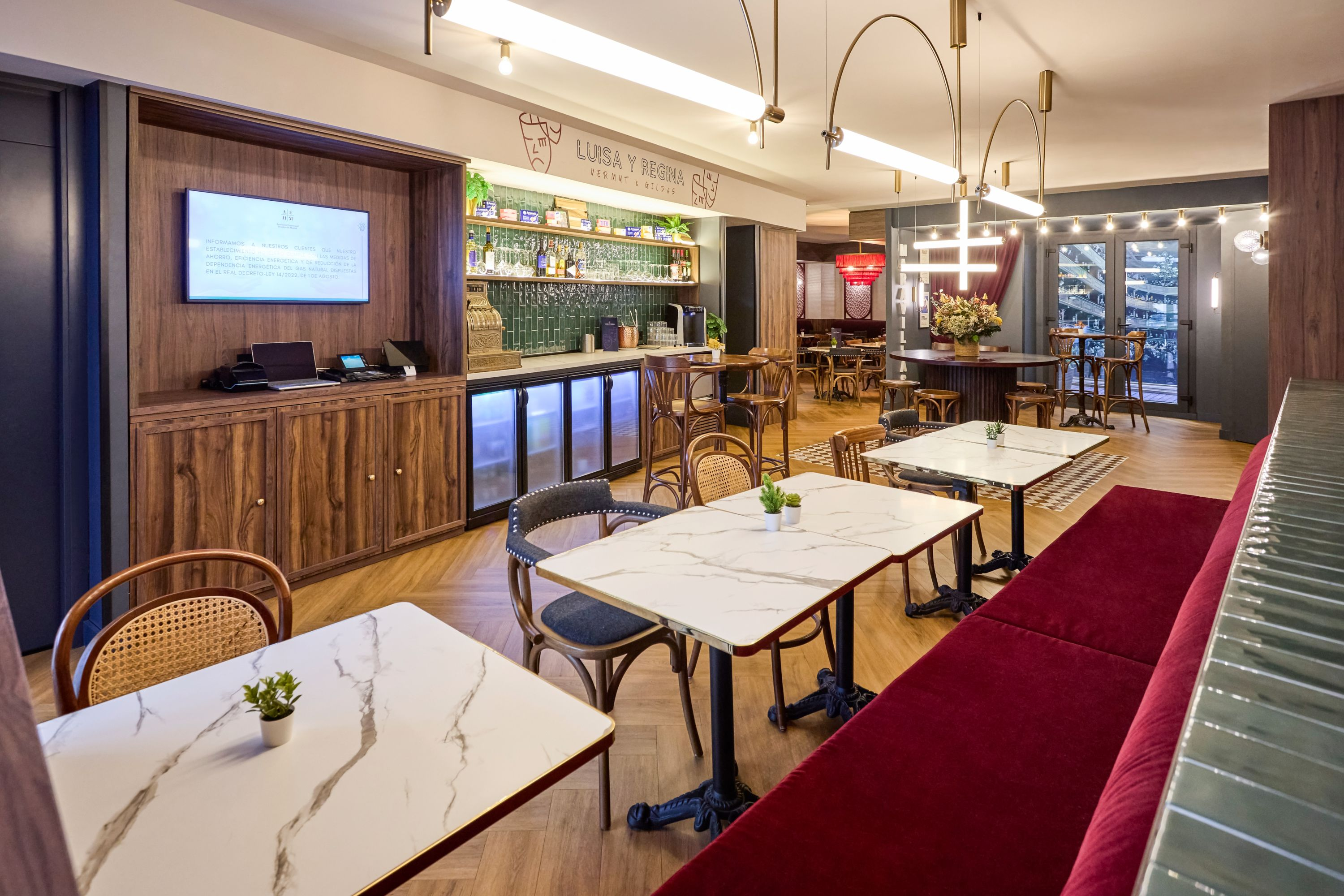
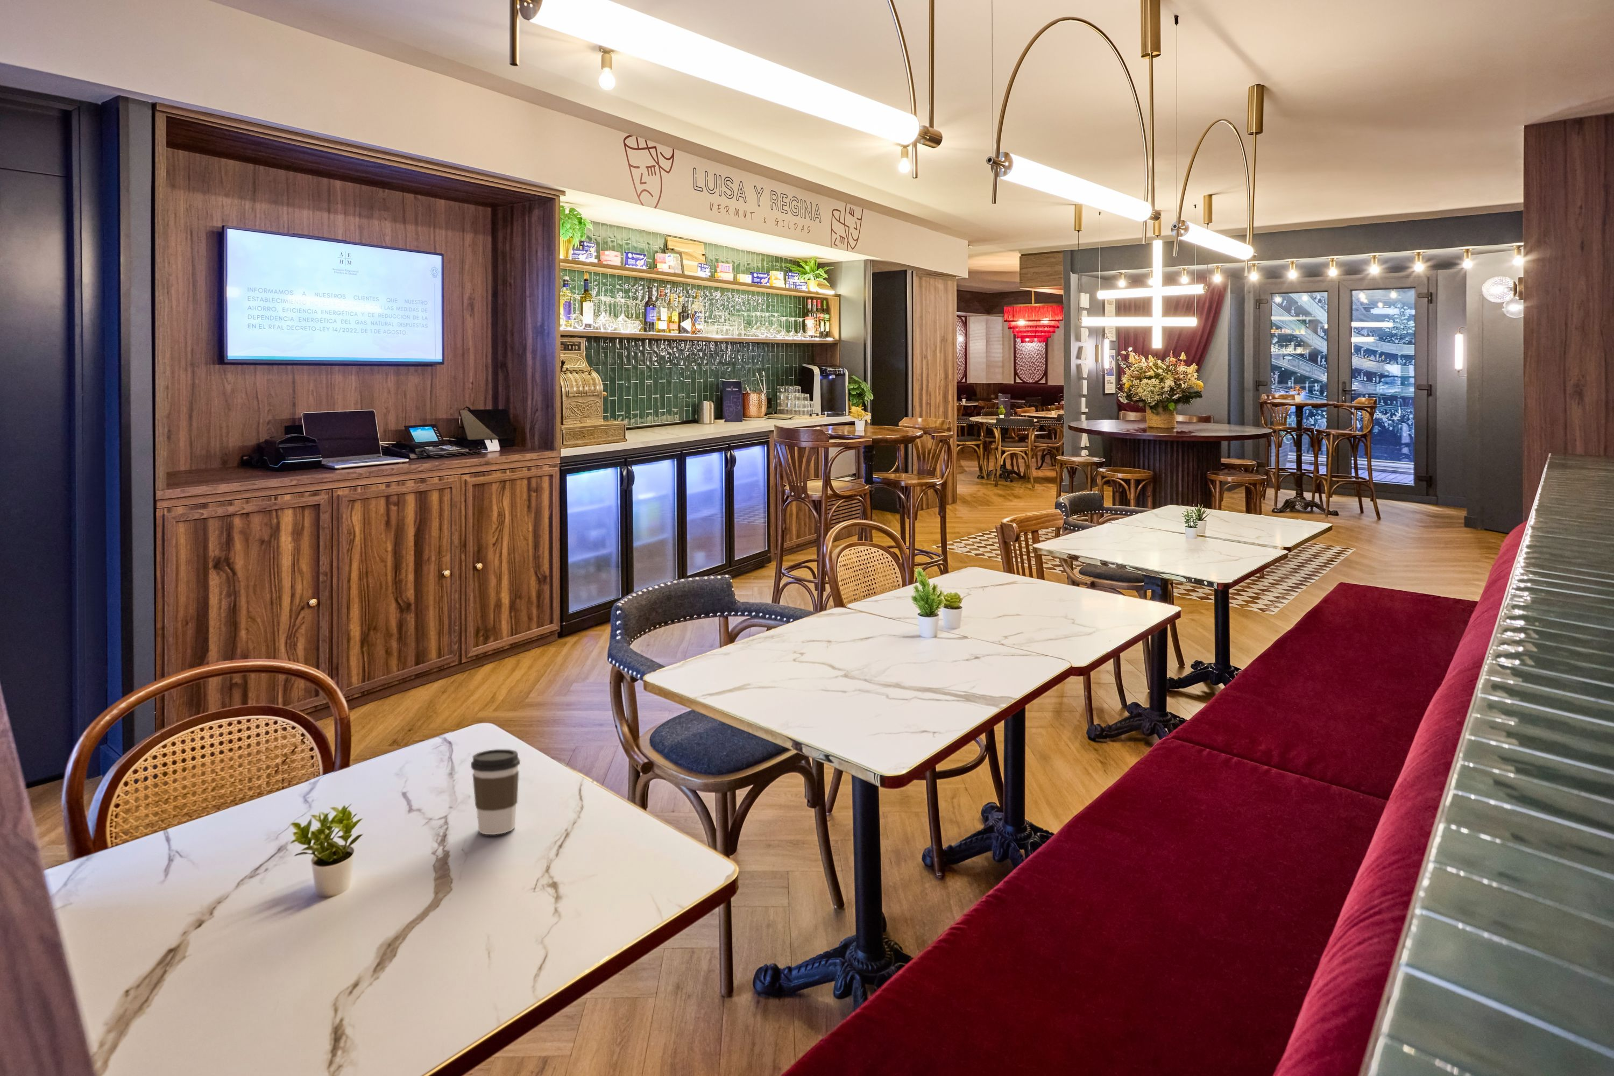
+ coffee cup (496, 791)
